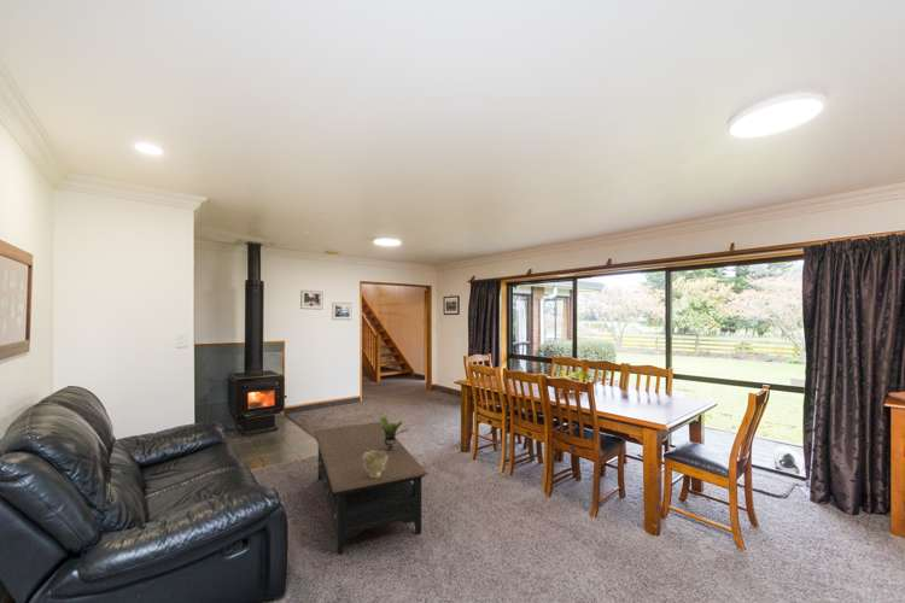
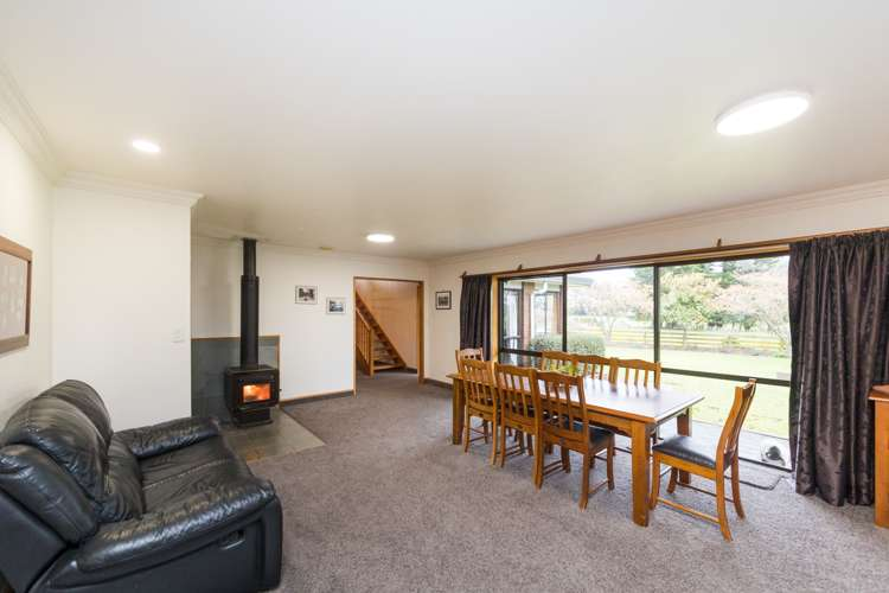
- potted plant (390, 434)
- coffee table (362, 474)
- decorative bowl (374, 464)
